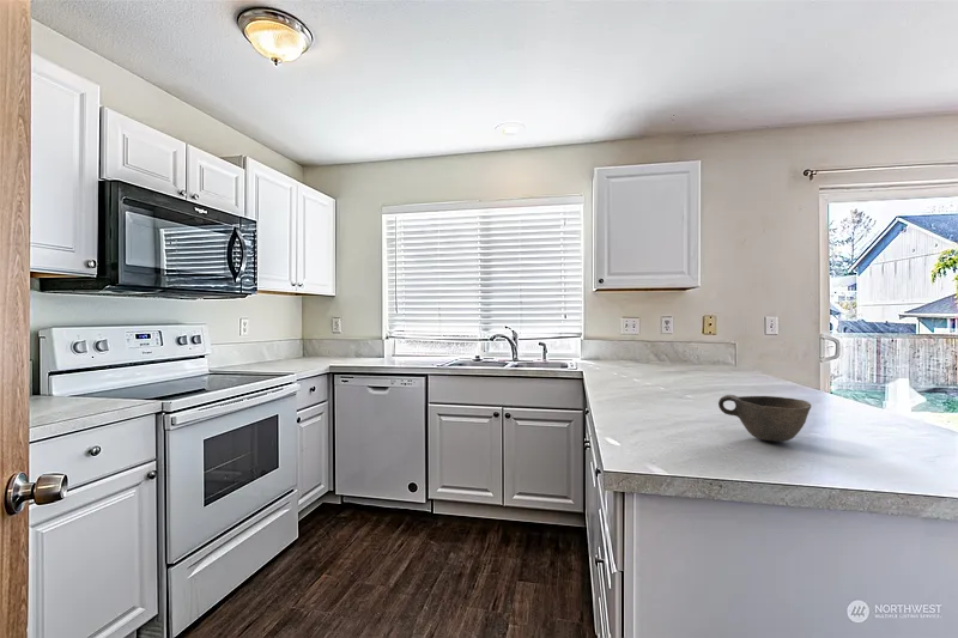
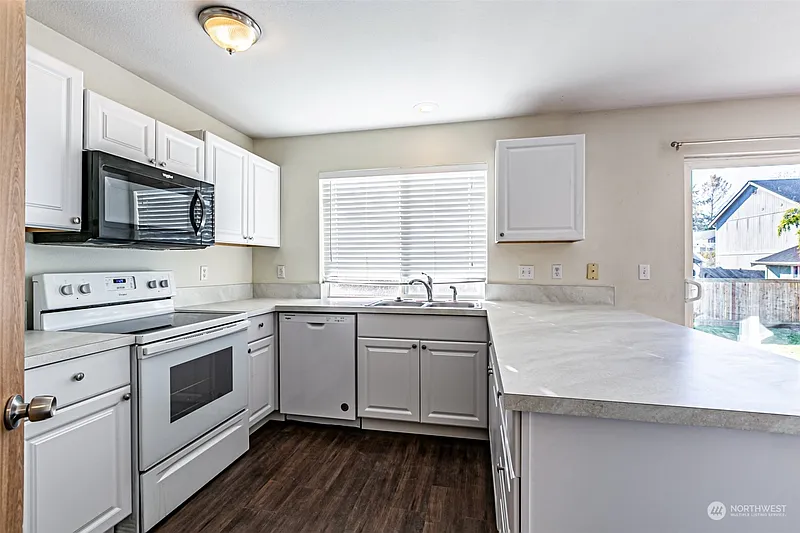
- bowl (763, 418)
